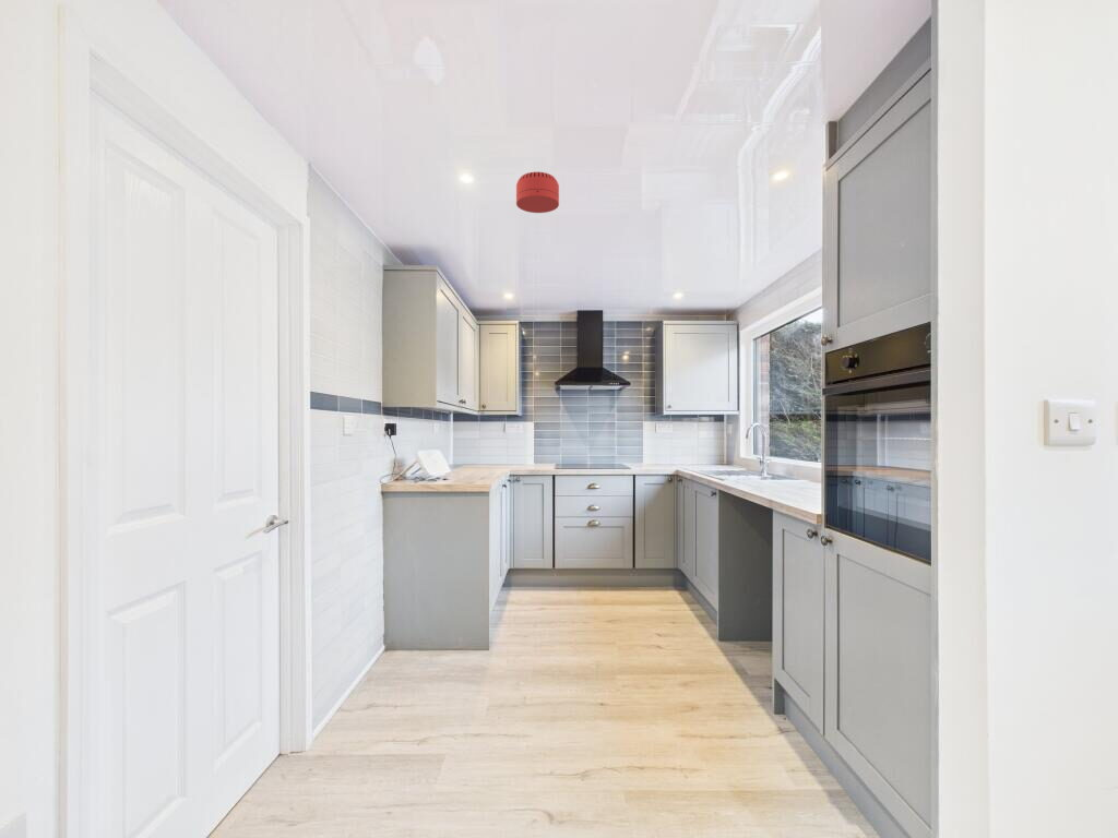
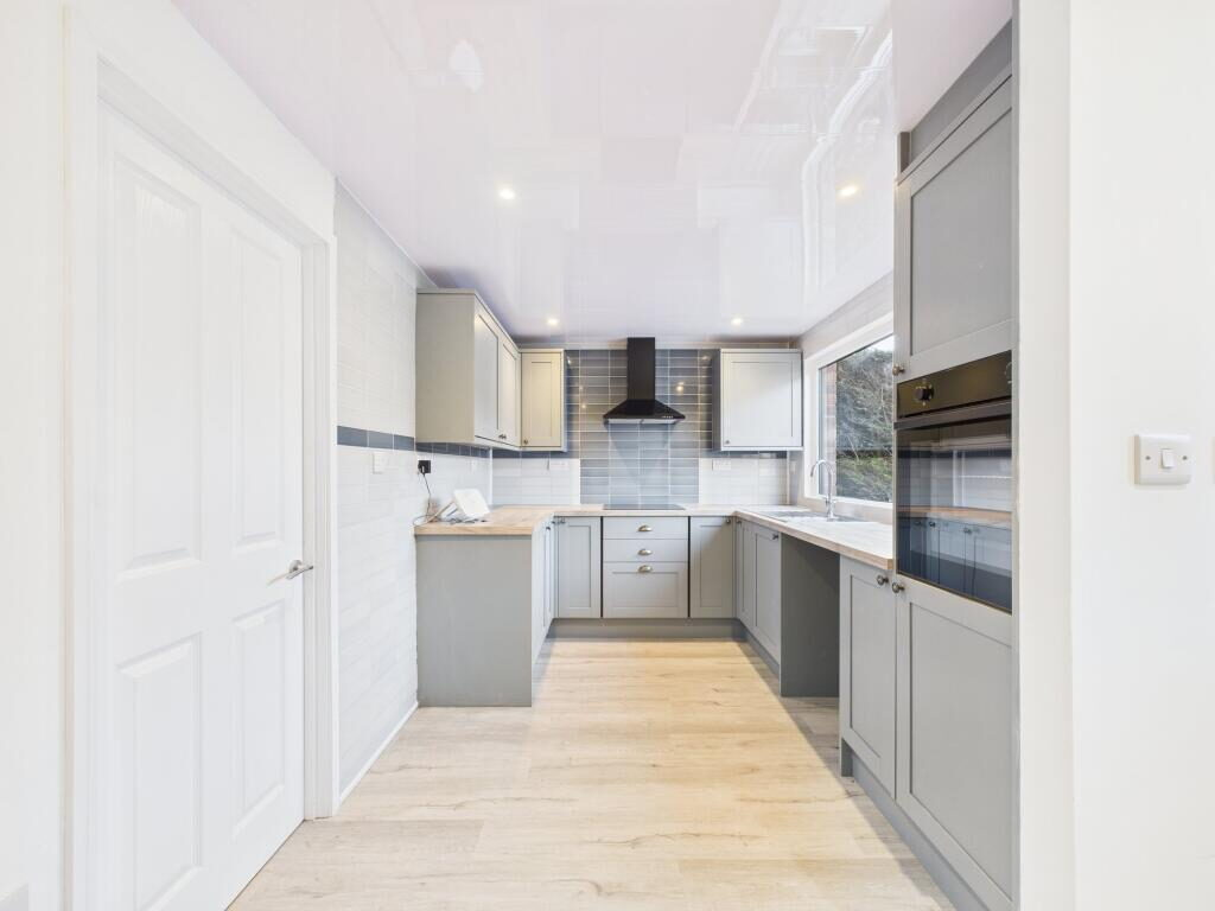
- smoke detector (537, 191)
